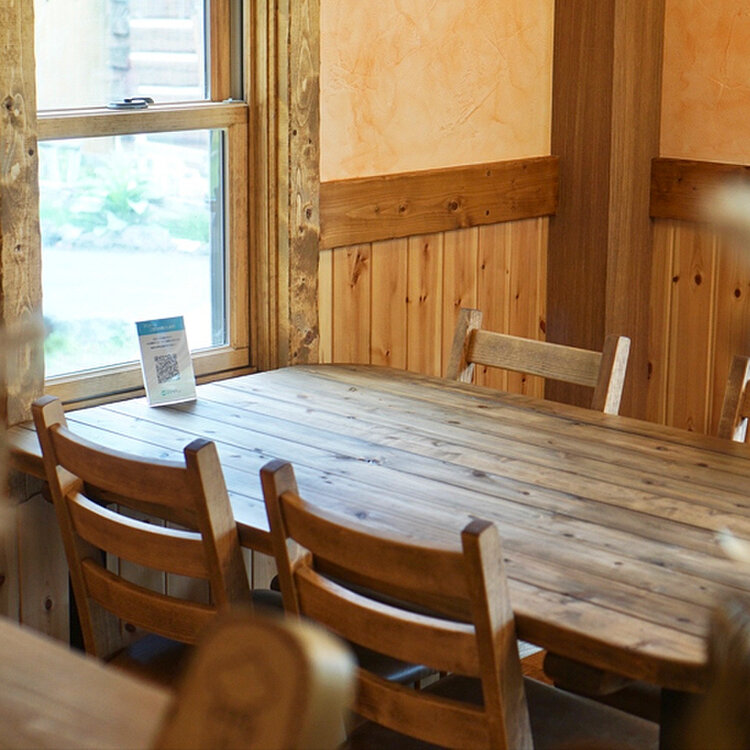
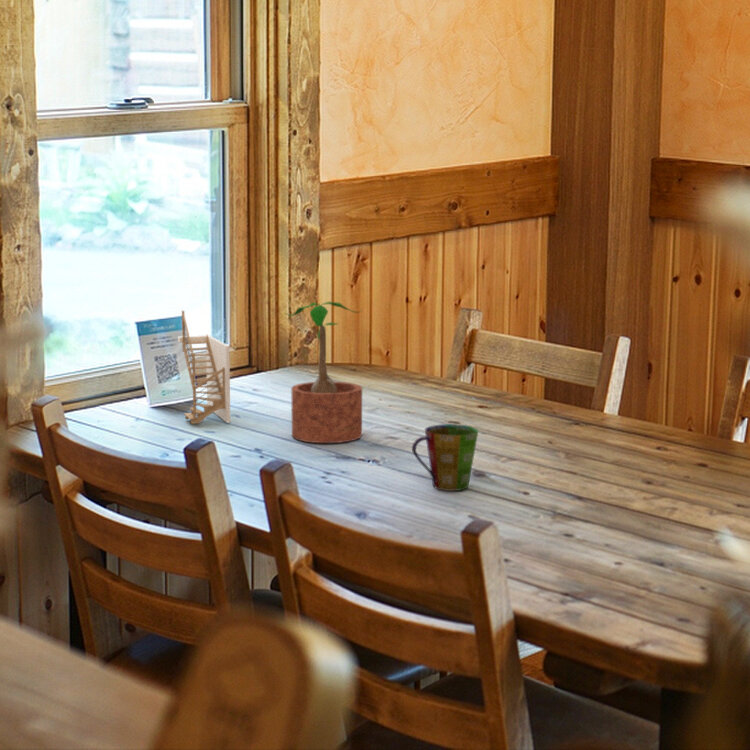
+ potted plant (323, 369)
+ napkin holder (201, 366)
+ cup (443, 459)
